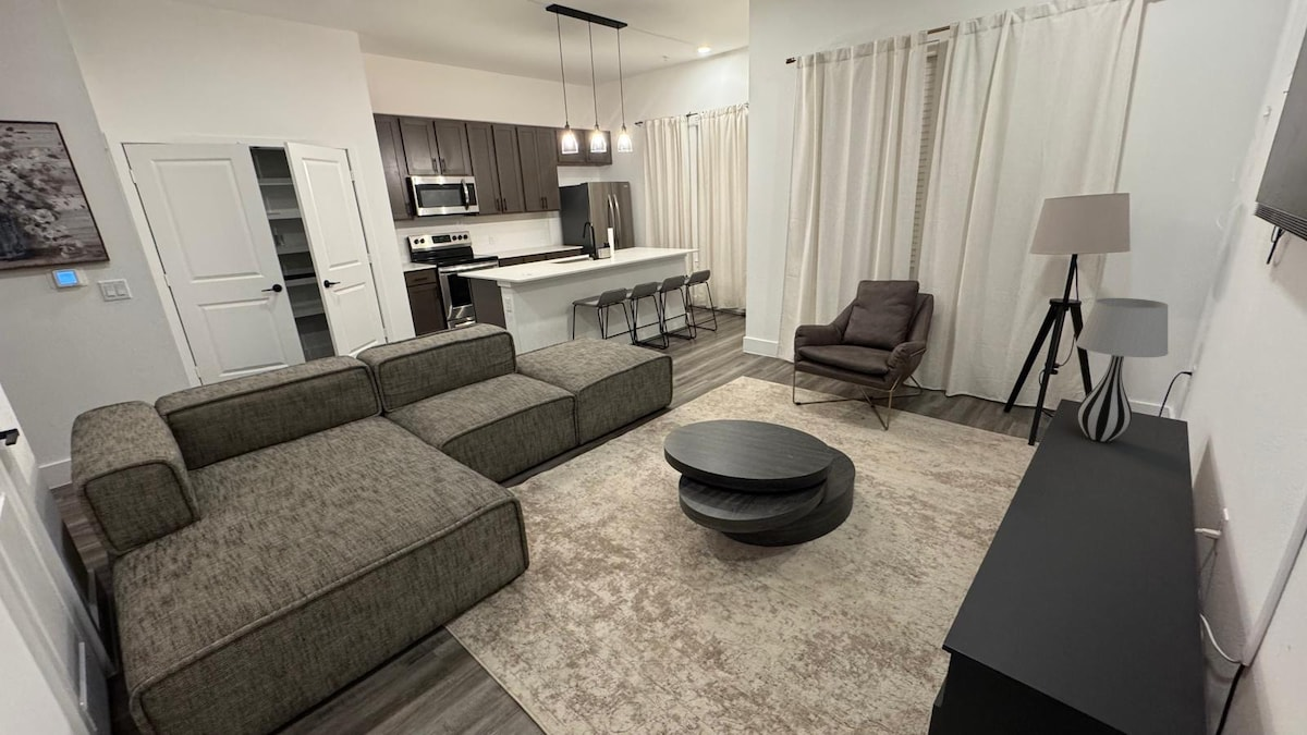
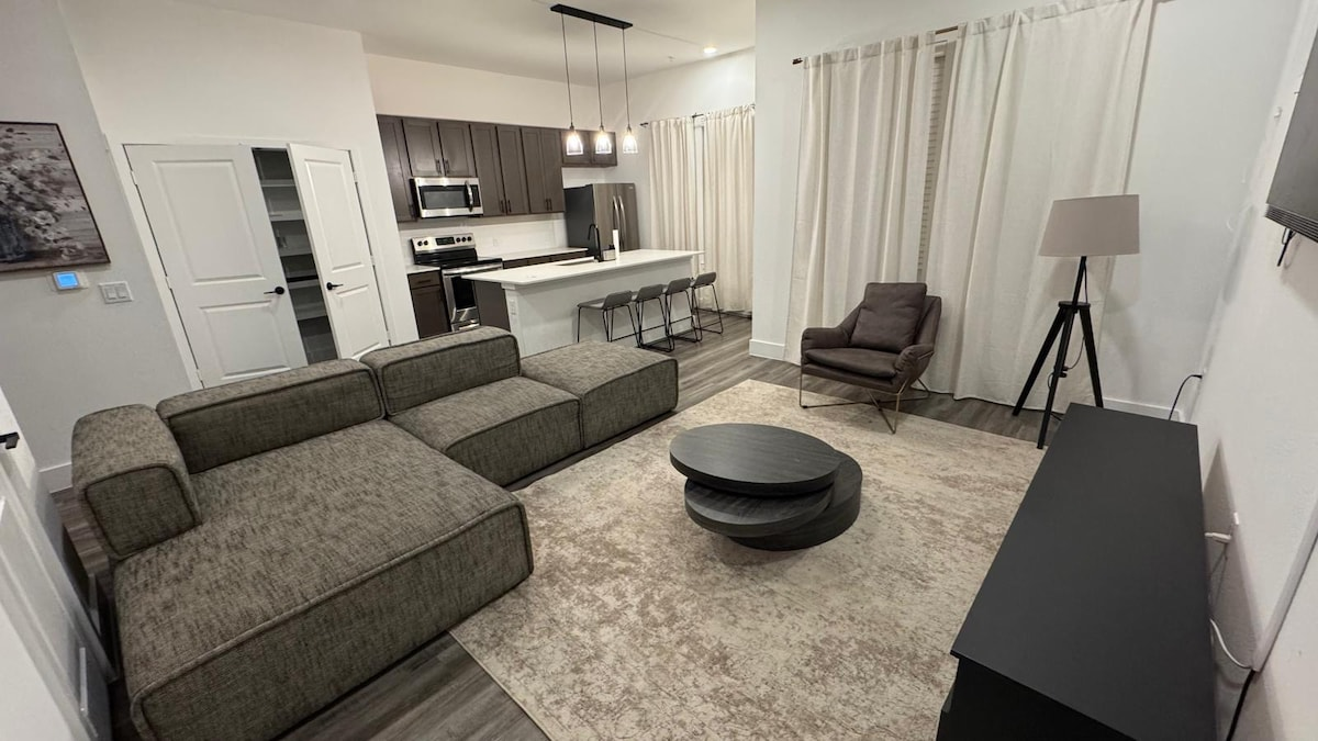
- table lamp (1113, 372)
